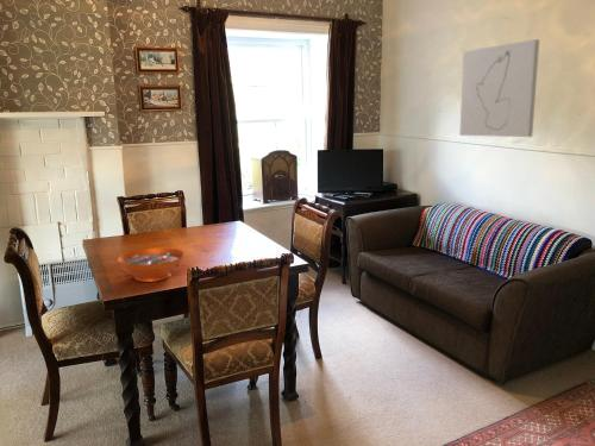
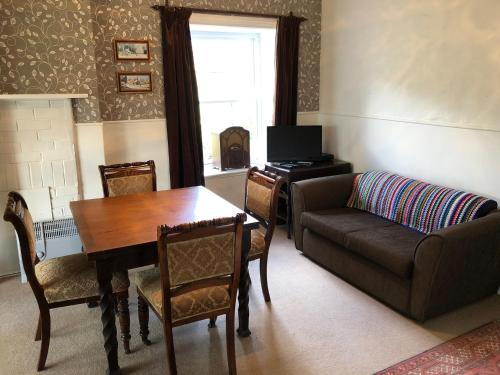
- decorative bowl (151, 265)
- wall art (495, 92)
